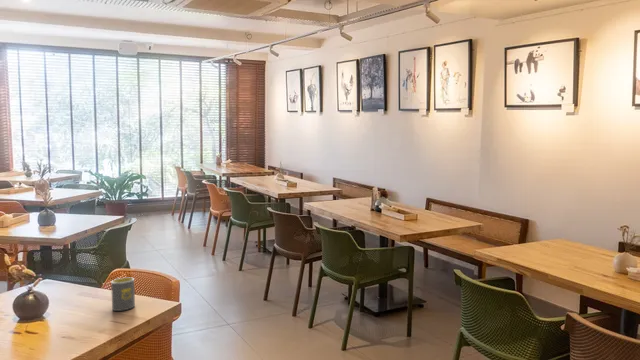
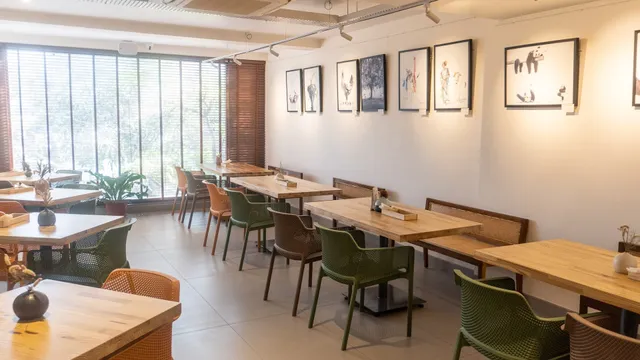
- mug (122, 293)
